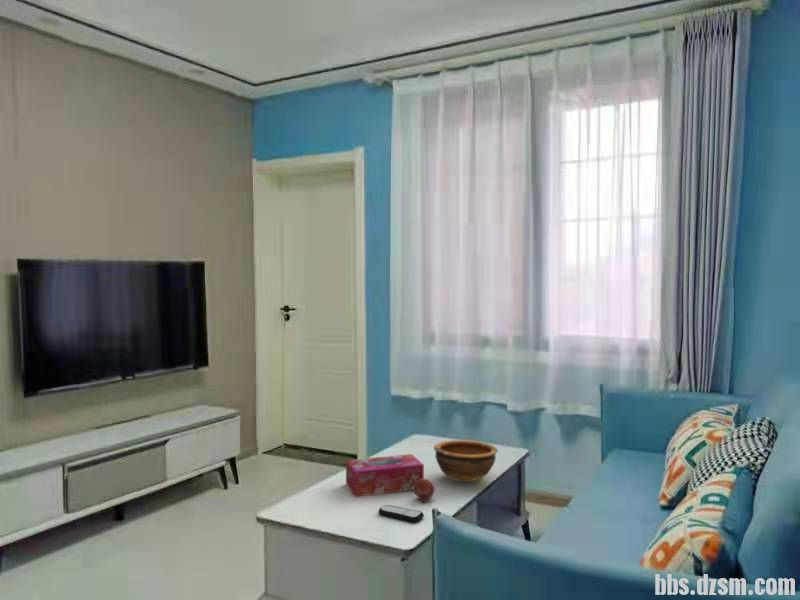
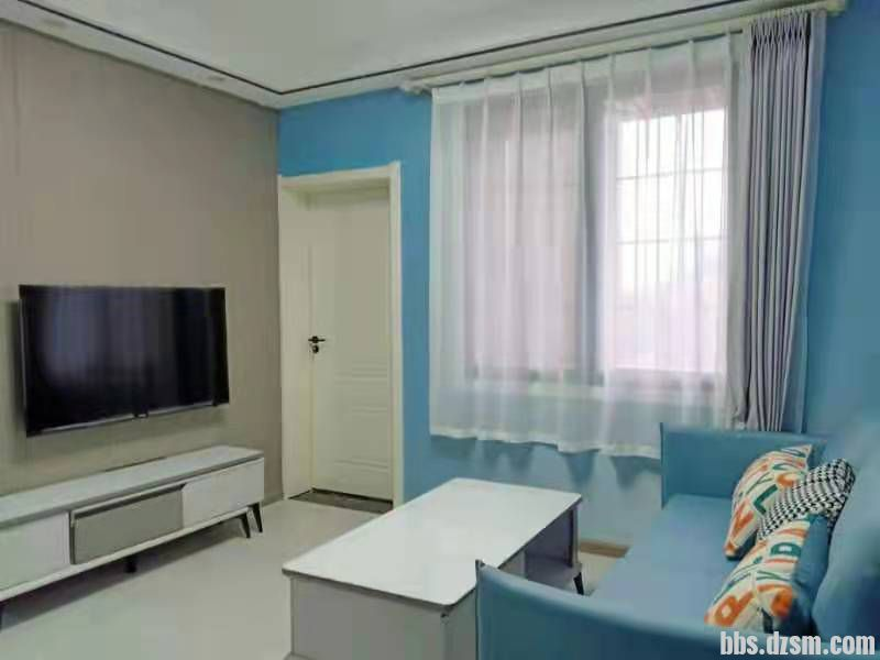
- remote control (400, 513)
- tissue box (384, 474)
- bowl (465, 462)
- fruit (424, 489)
